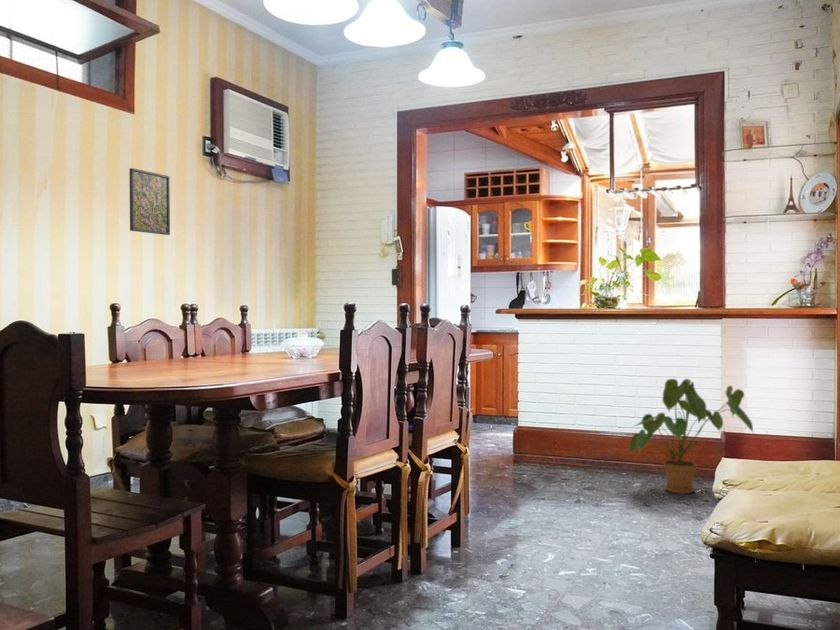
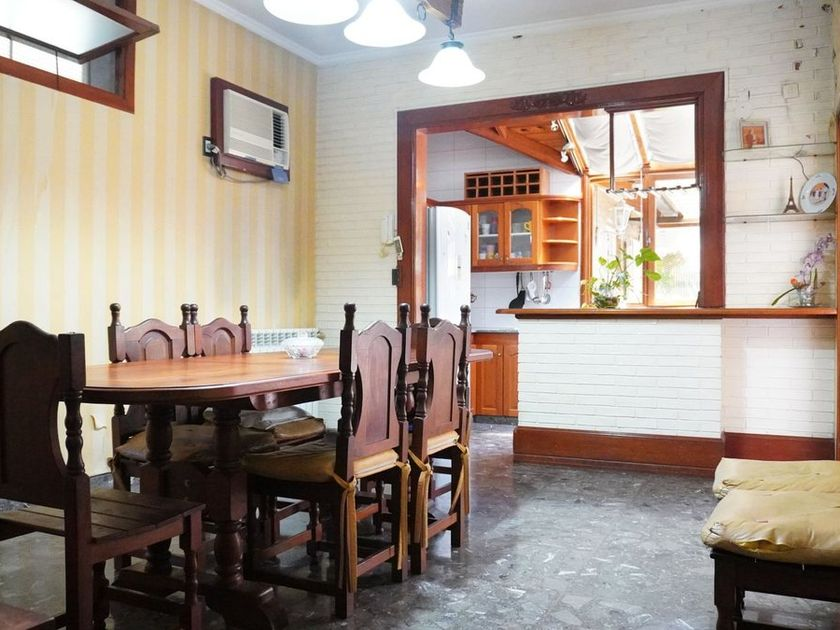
- house plant (689, 432)
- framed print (150, 202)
